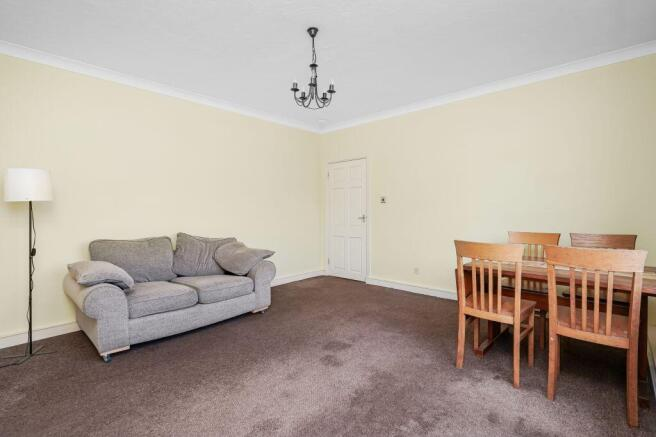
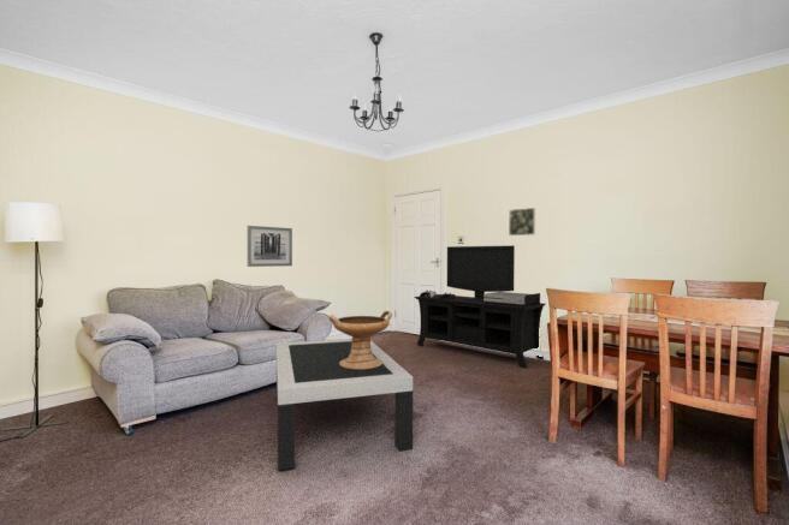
+ media console (475, 299)
+ wall art (271, 246)
+ decorative bowl (361, 338)
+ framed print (521, 221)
+ coffee table (333, 387)
